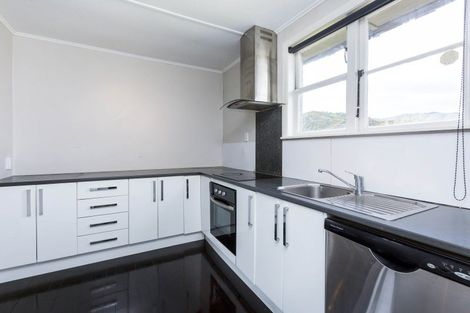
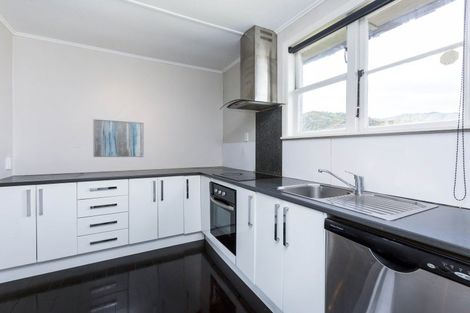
+ wall art (119, 139)
